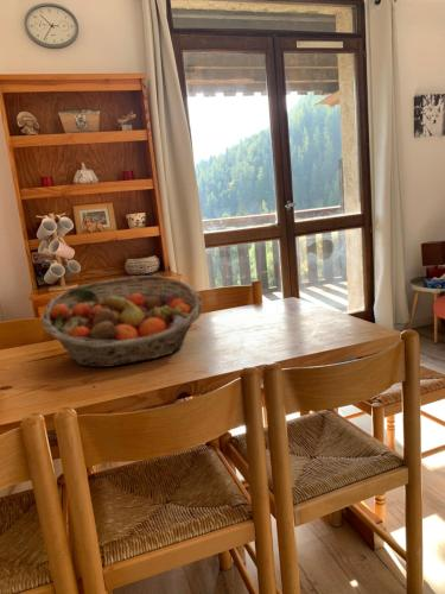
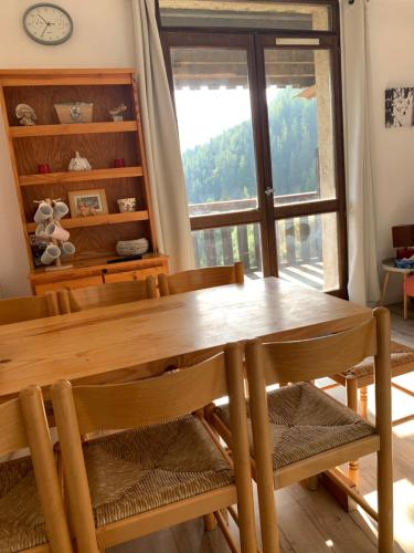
- fruit basket (125, 317)
